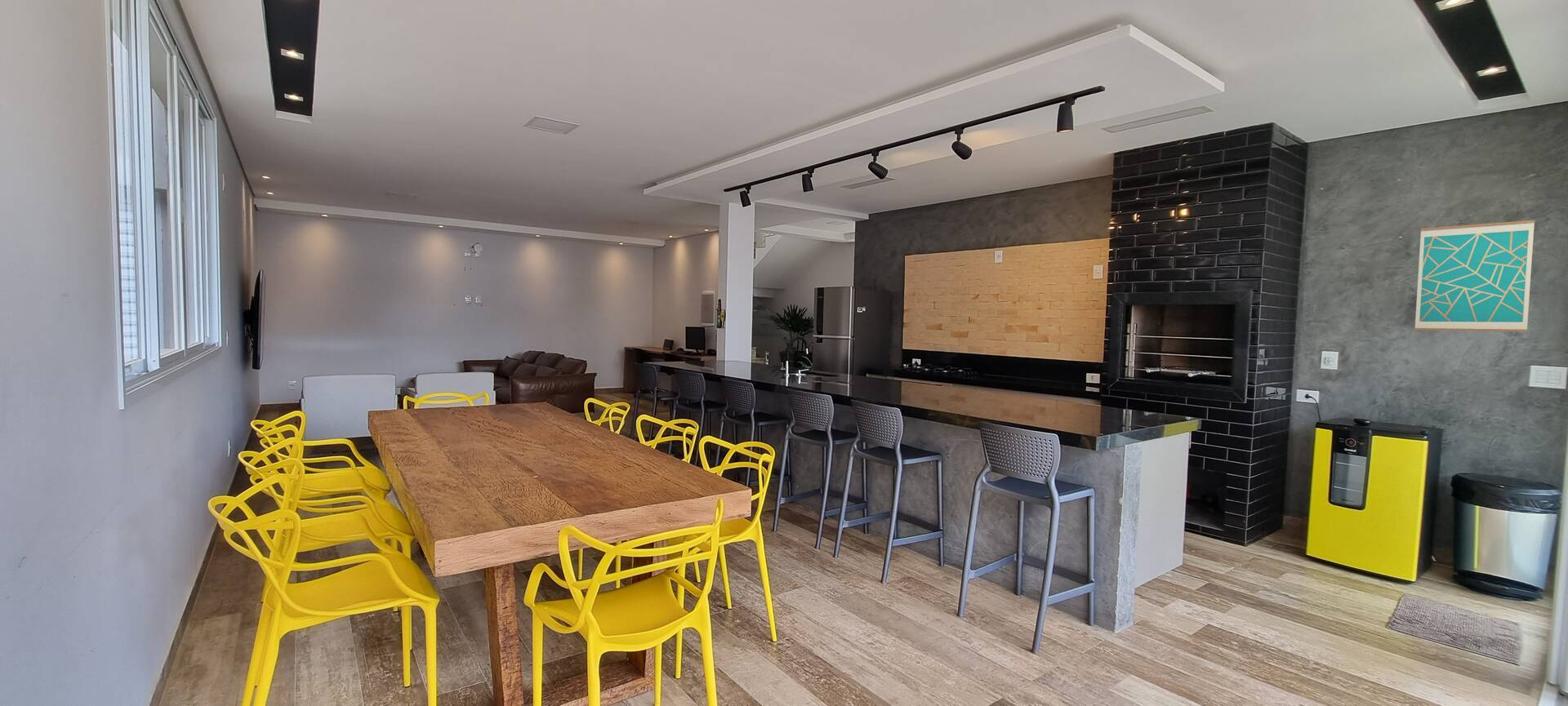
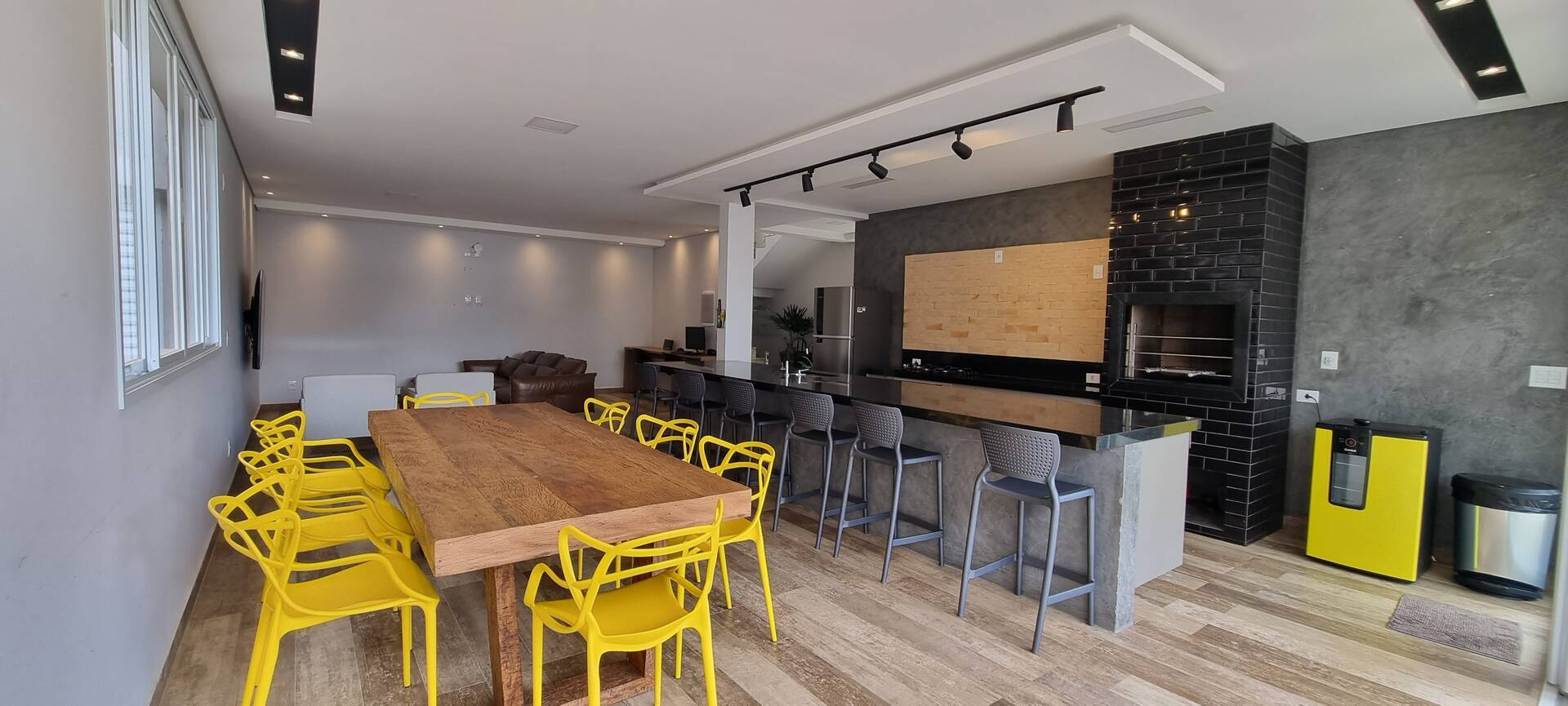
- wall art (1472, 278)
